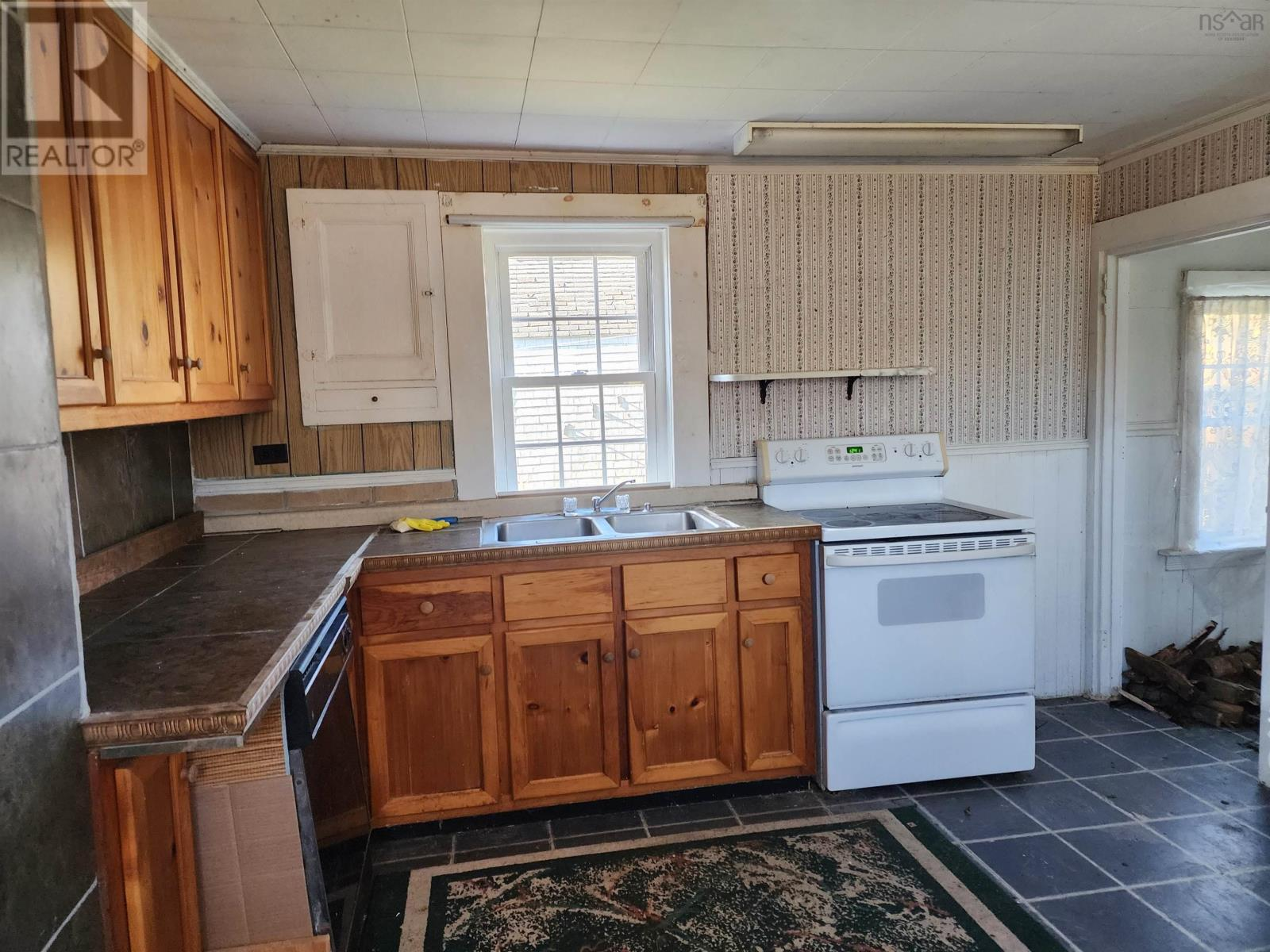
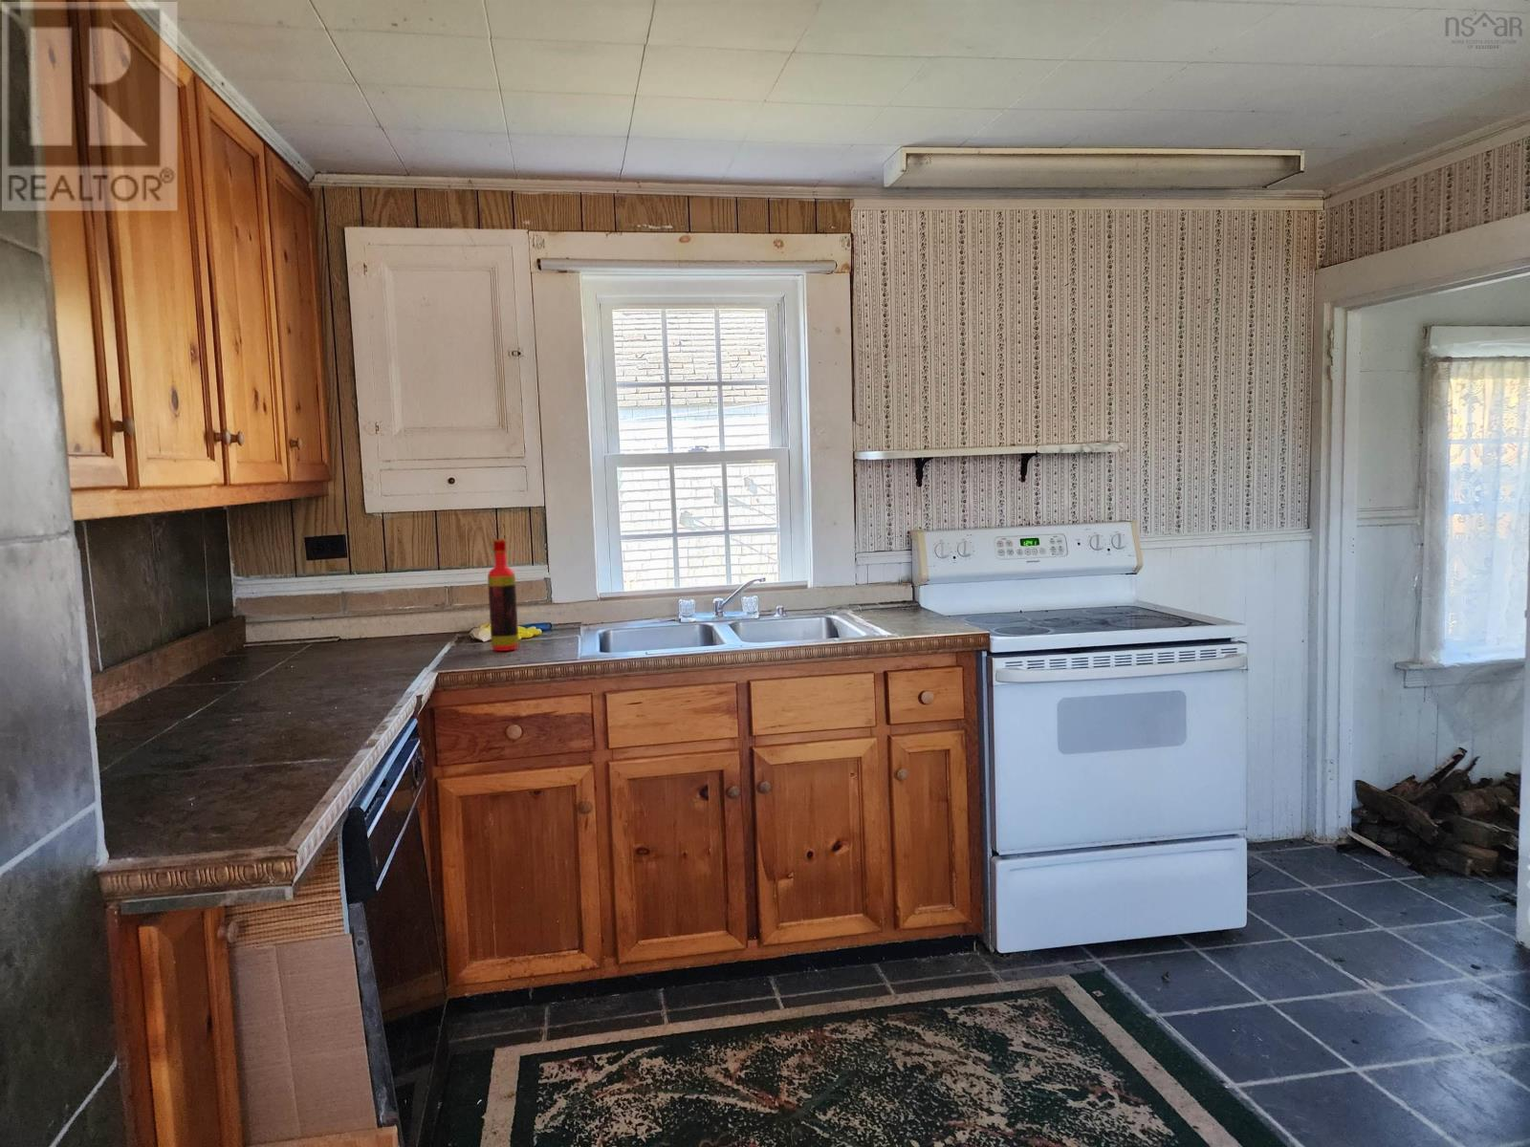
+ bottle (502, 594)
